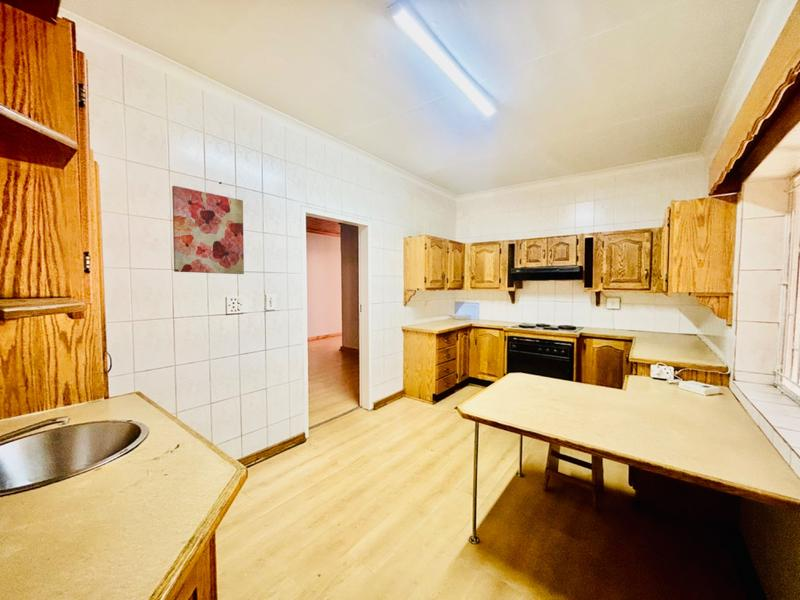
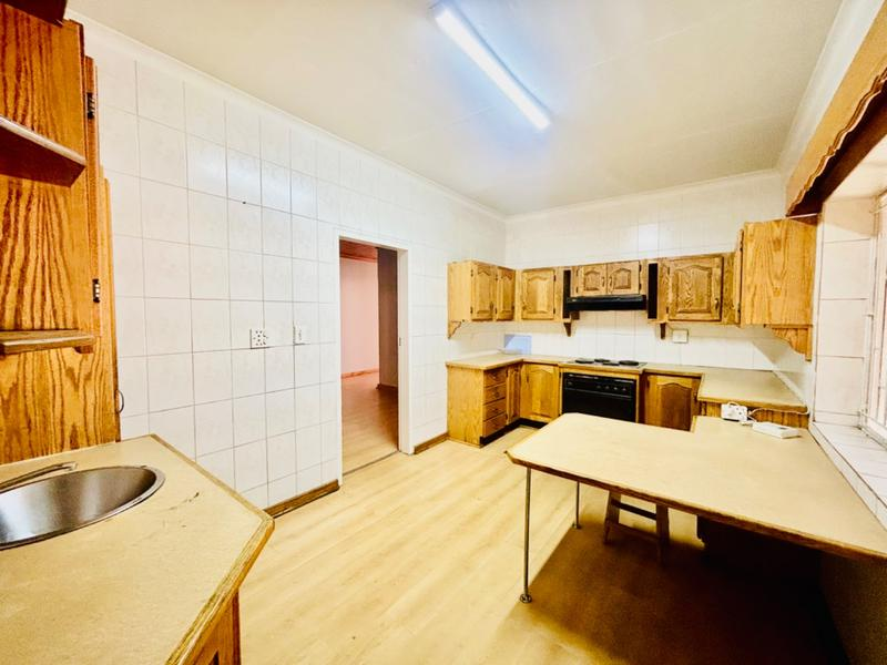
- wall art (210, 233)
